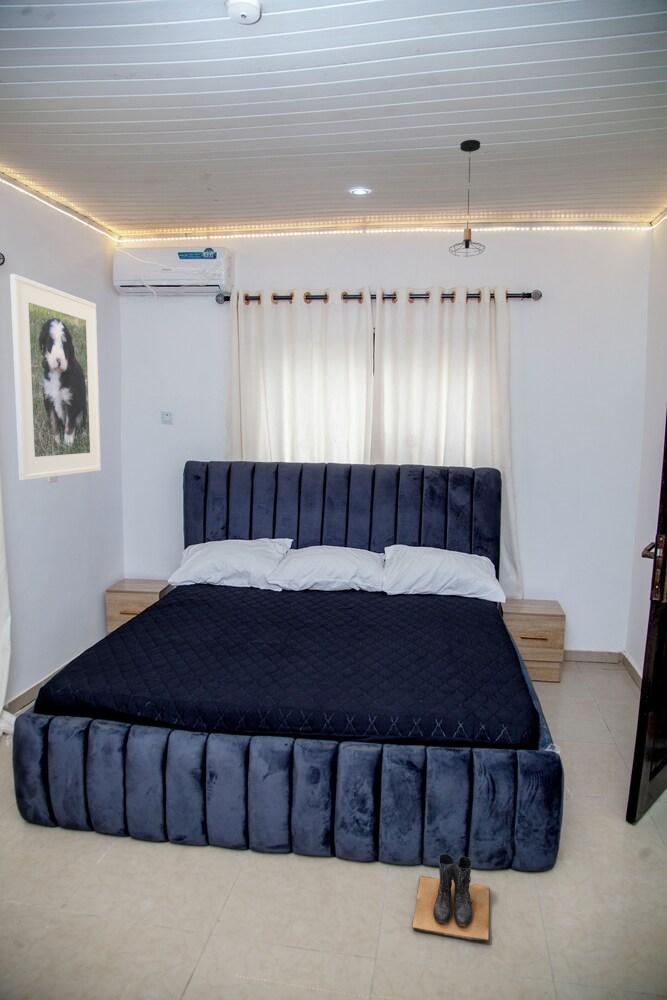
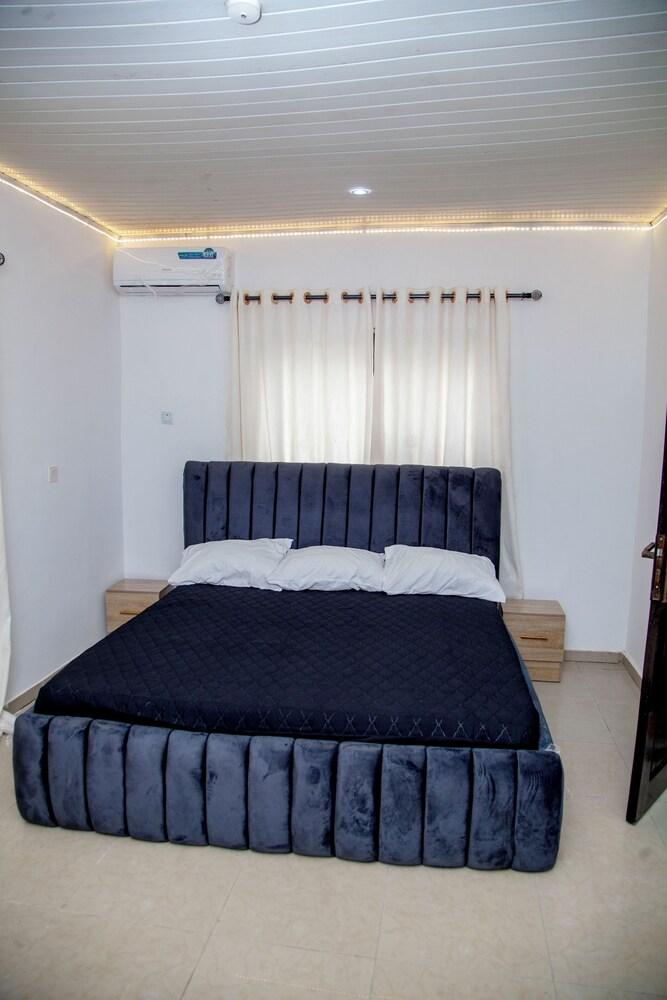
- pendant light (468, 203)
- boots (452, 887)
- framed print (60, 384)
